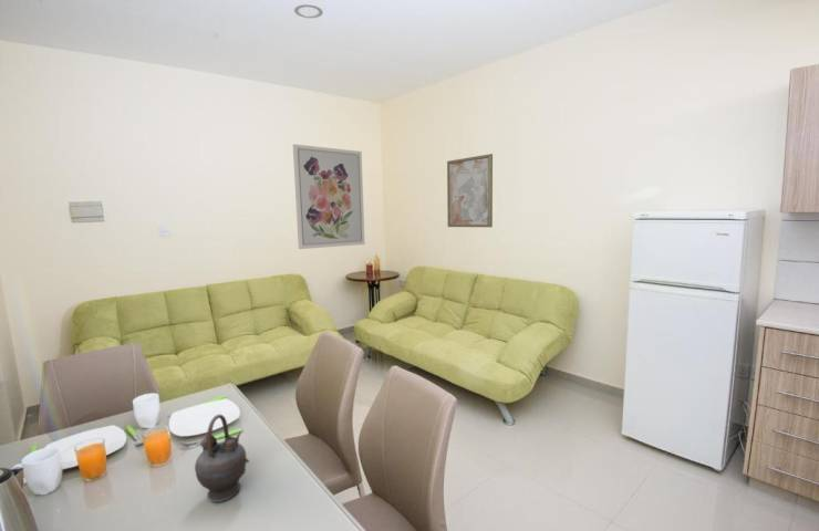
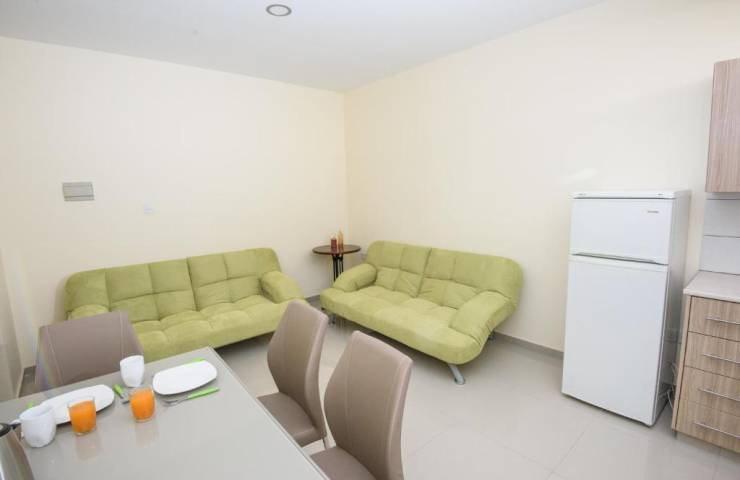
- wall art (331, 198)
- teapot (224, 451)
- wall art (468, 192)
